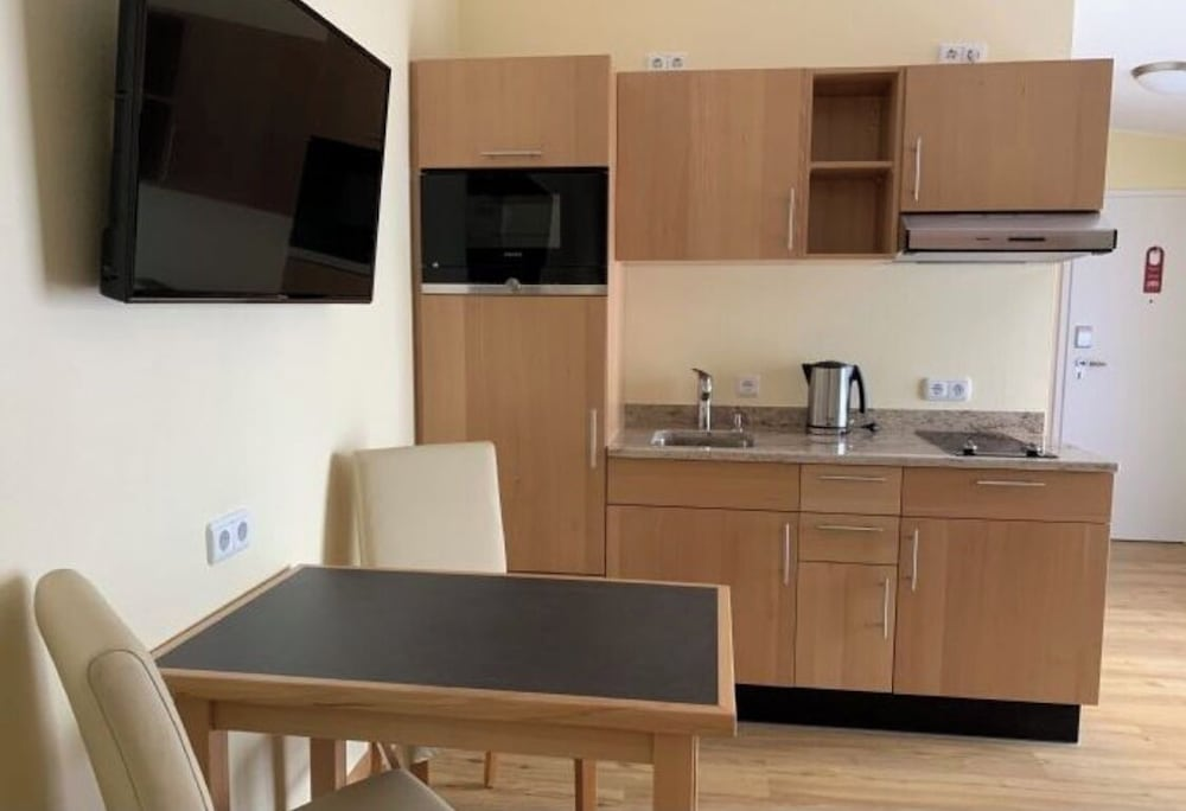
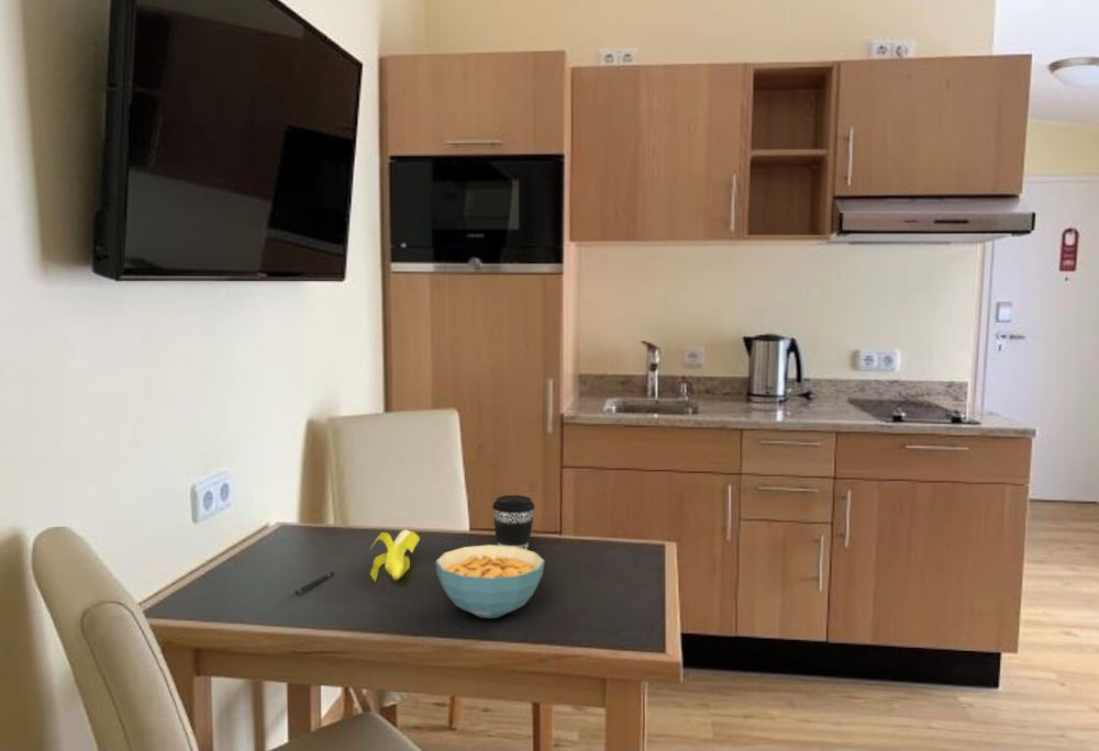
+ pen (315, 581)
+ coffee cup (512, 528)
+ cereal bowl (489, 586)
+ banana (395, 551)
